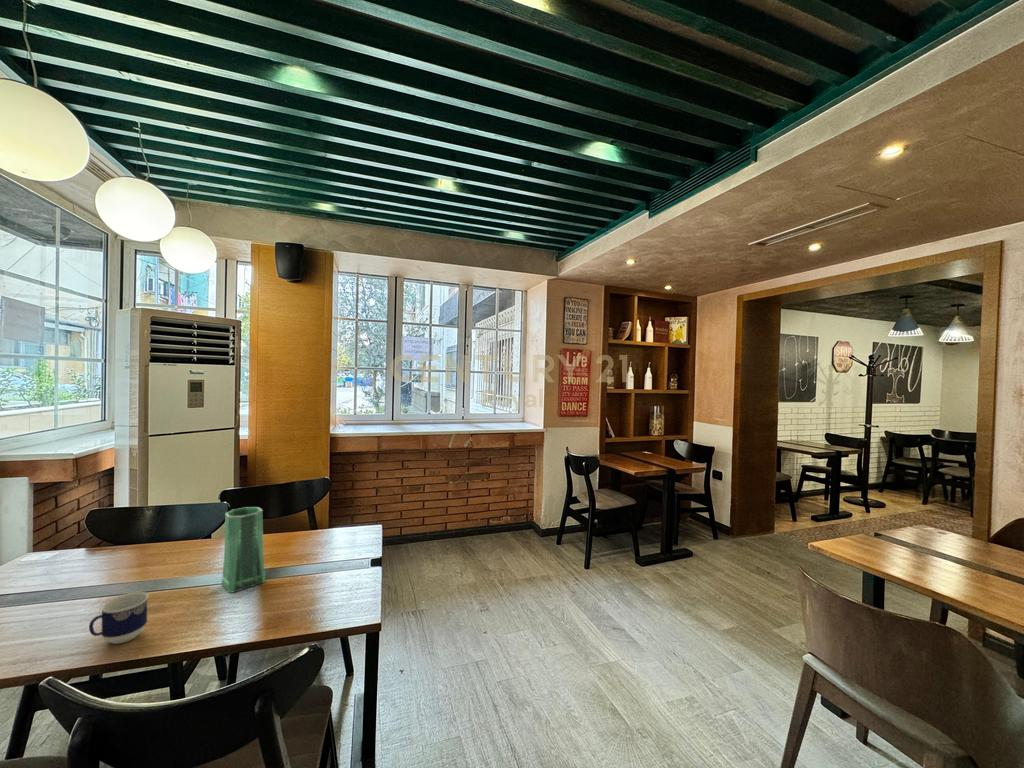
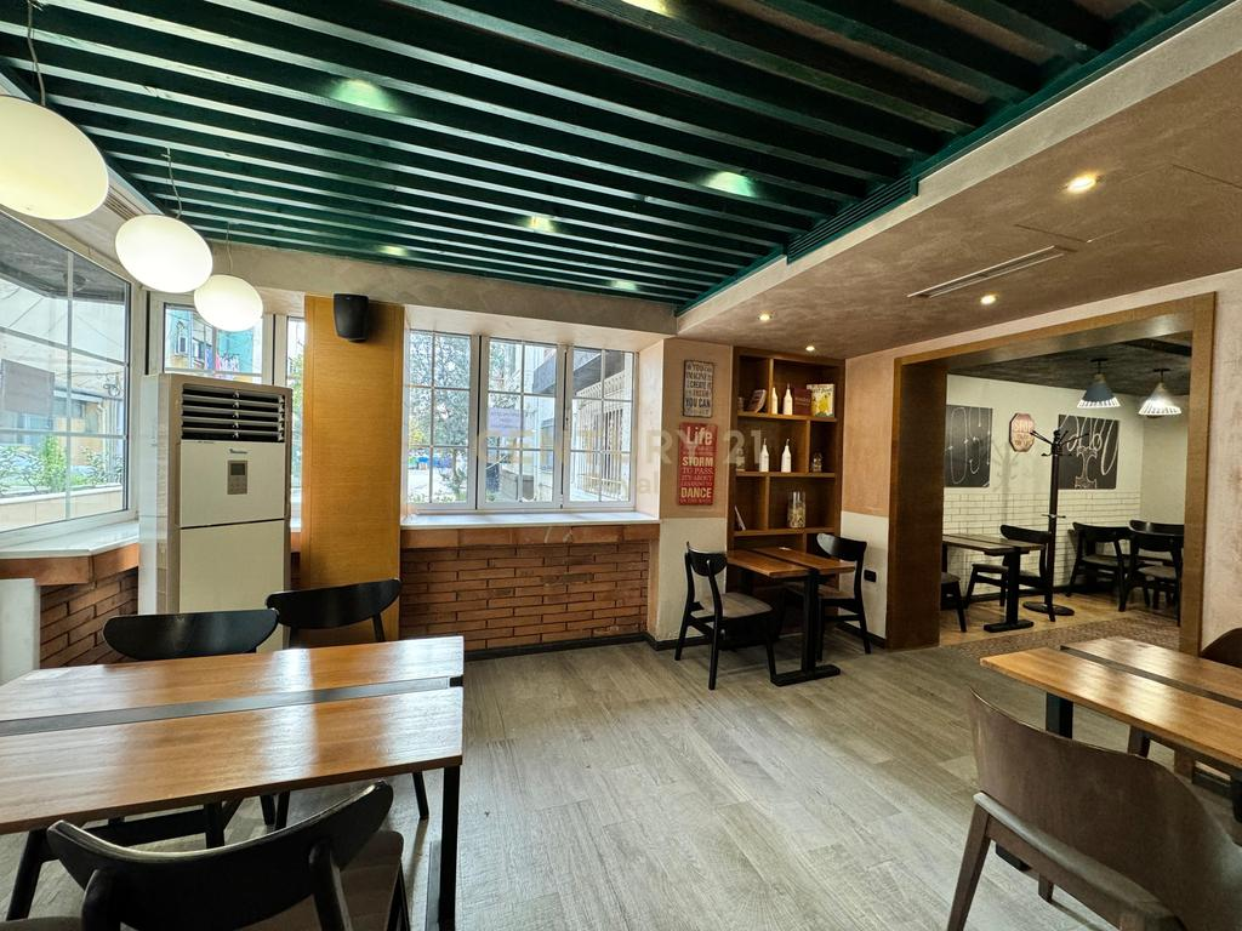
- vase (244, 546)
- cup (118, 622)
